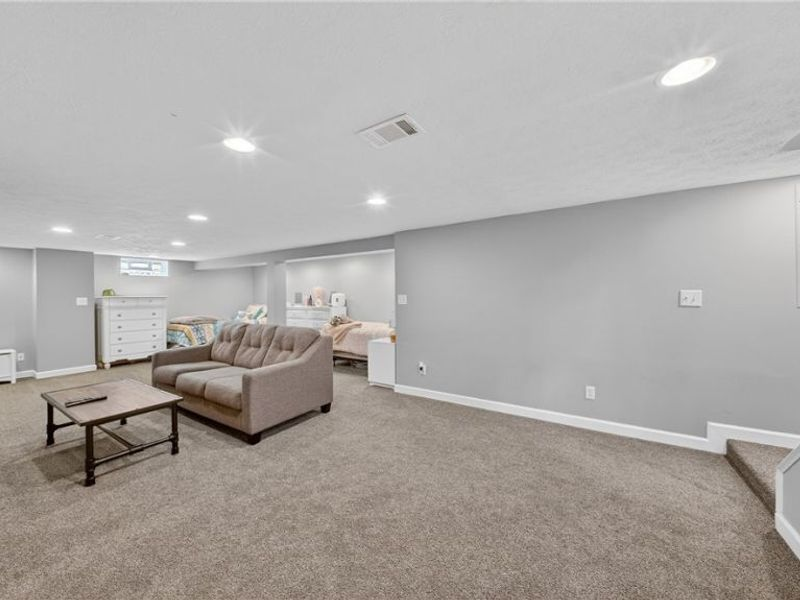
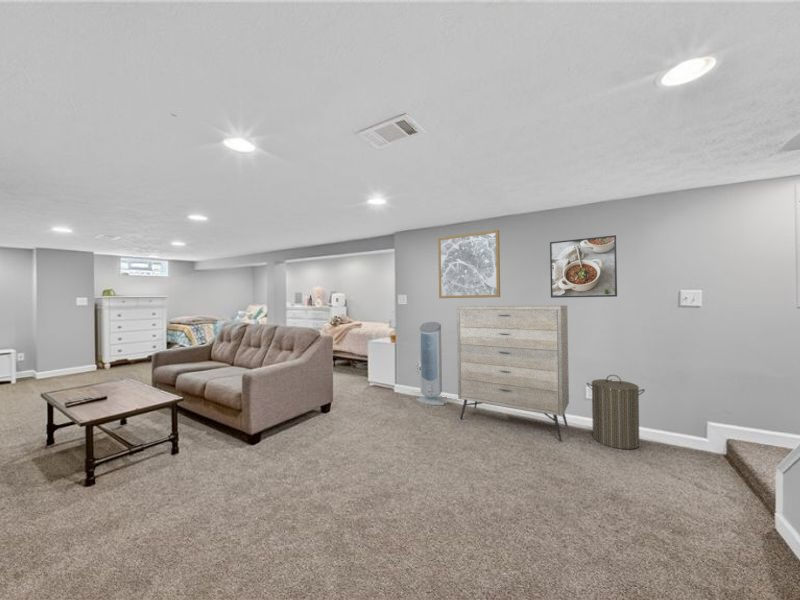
+ air purifier (430, 361)
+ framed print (581, 268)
+ dresser (511, 364)
+ laundry hamper (614, 407)
+ wall art (467, 266)
